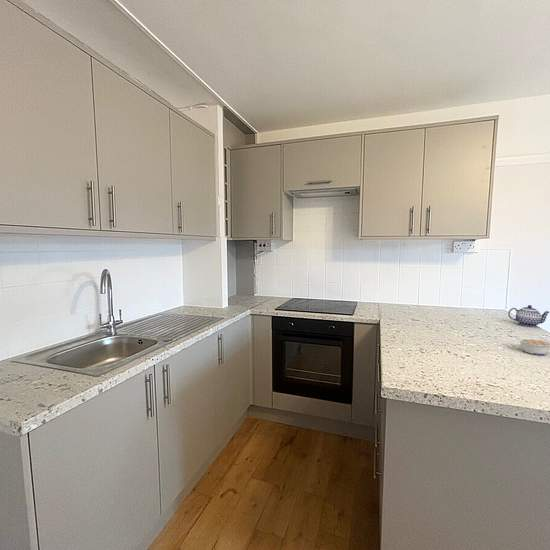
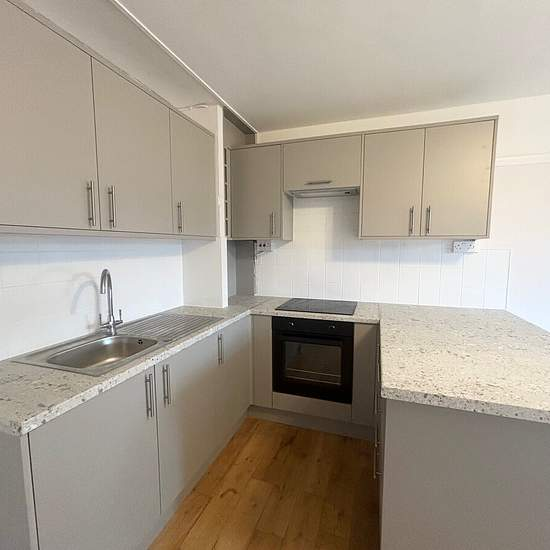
- legume (535, 345)
- teapot (528, 315)
